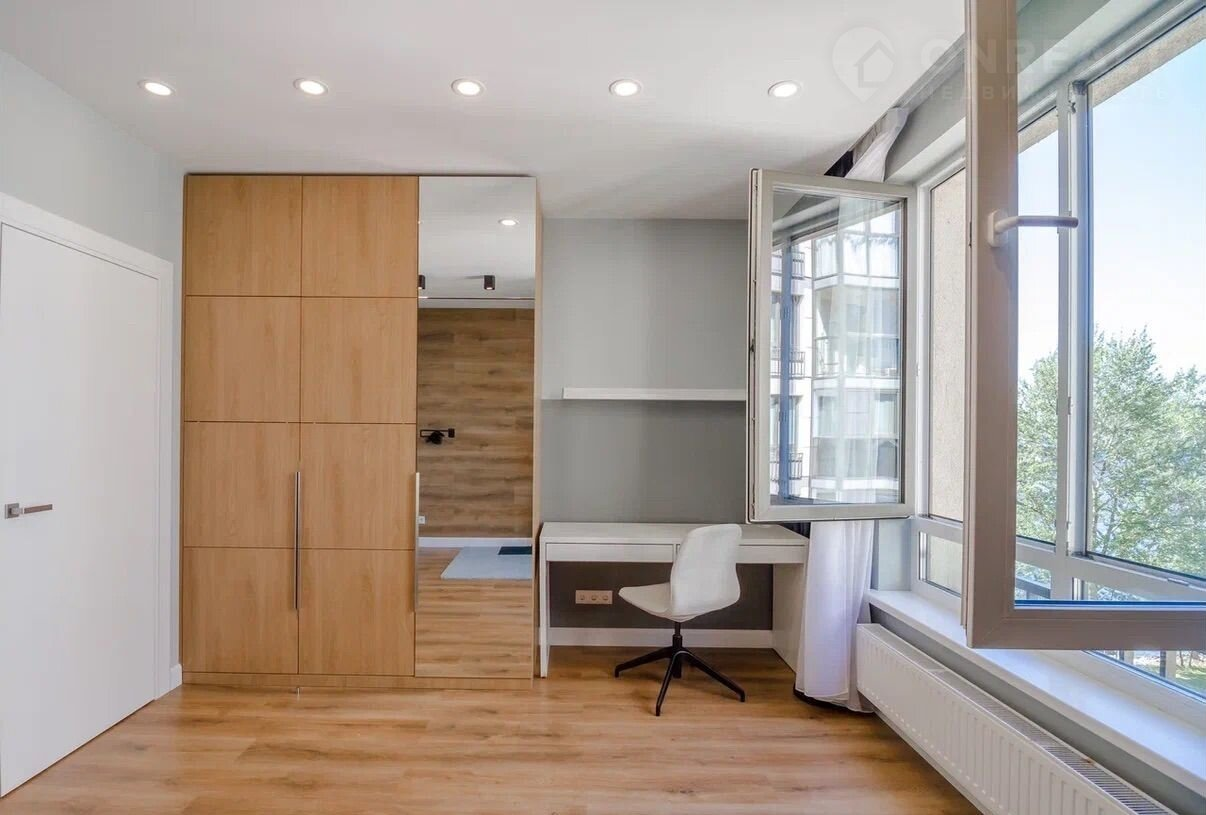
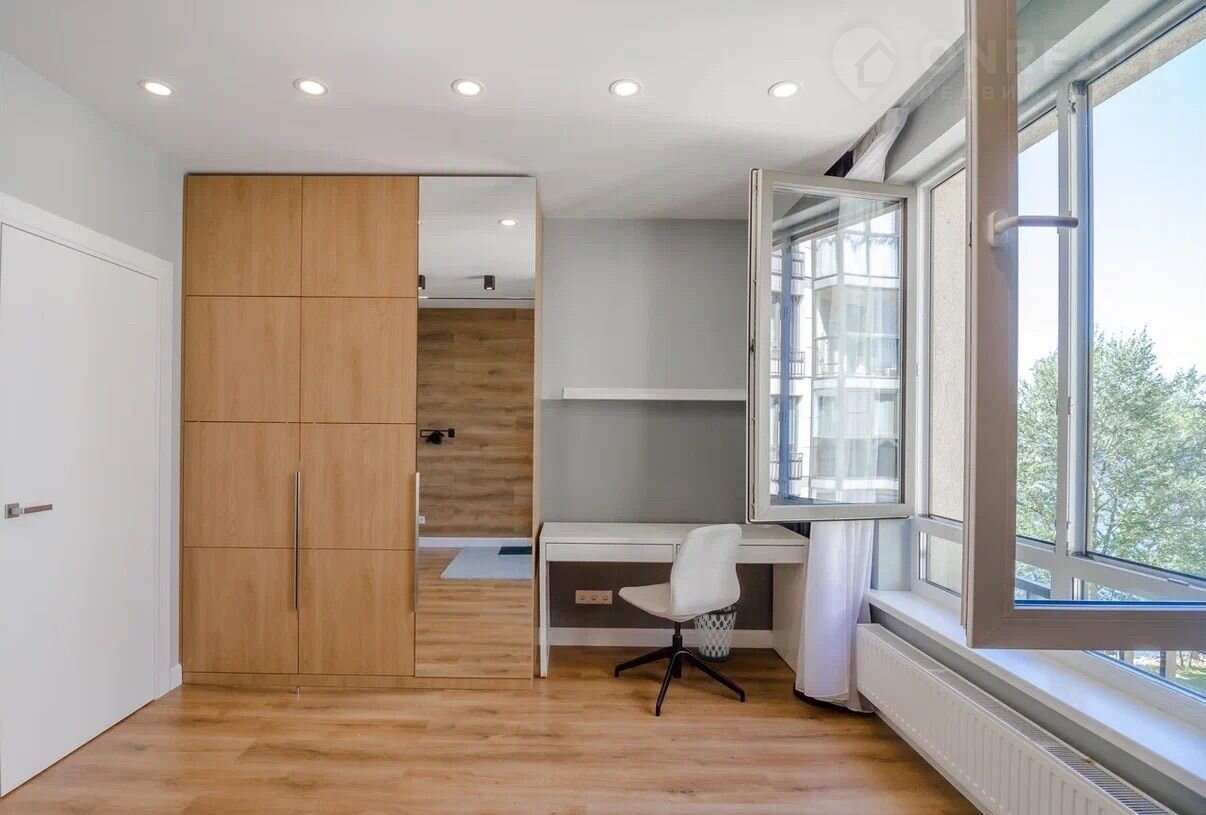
+ wastebasket (713, 630)
